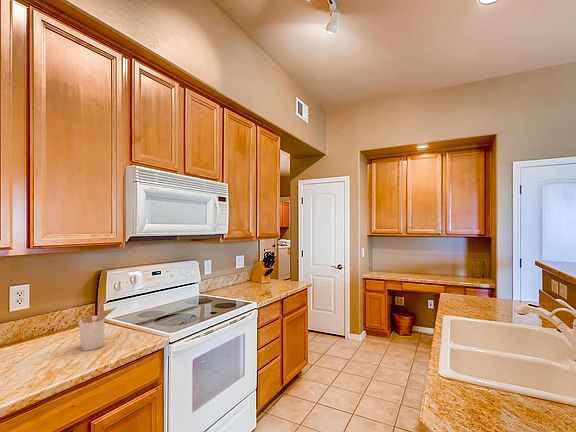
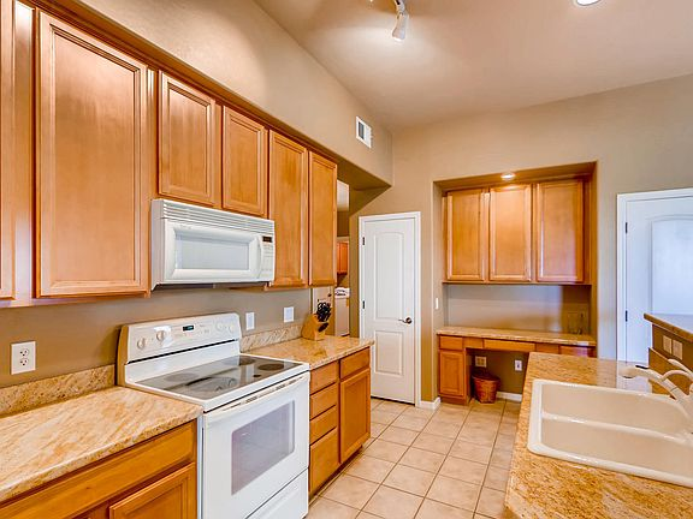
- utensil holder (97, 326)
